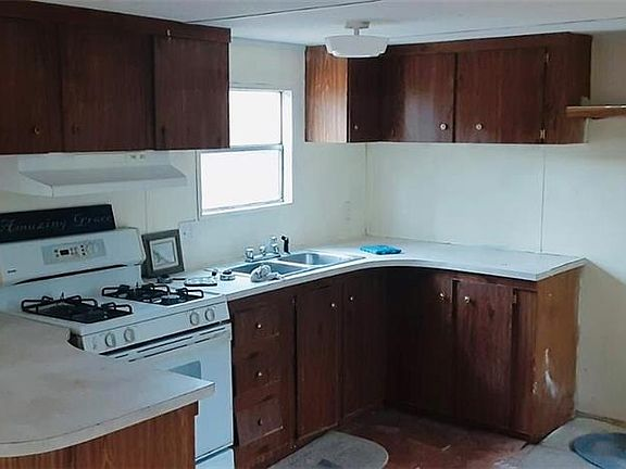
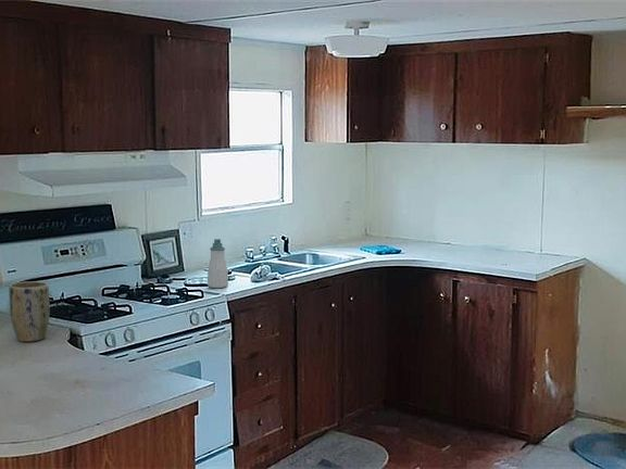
+ plant pot (29, 312)
+ soap bottle (217, 263)
